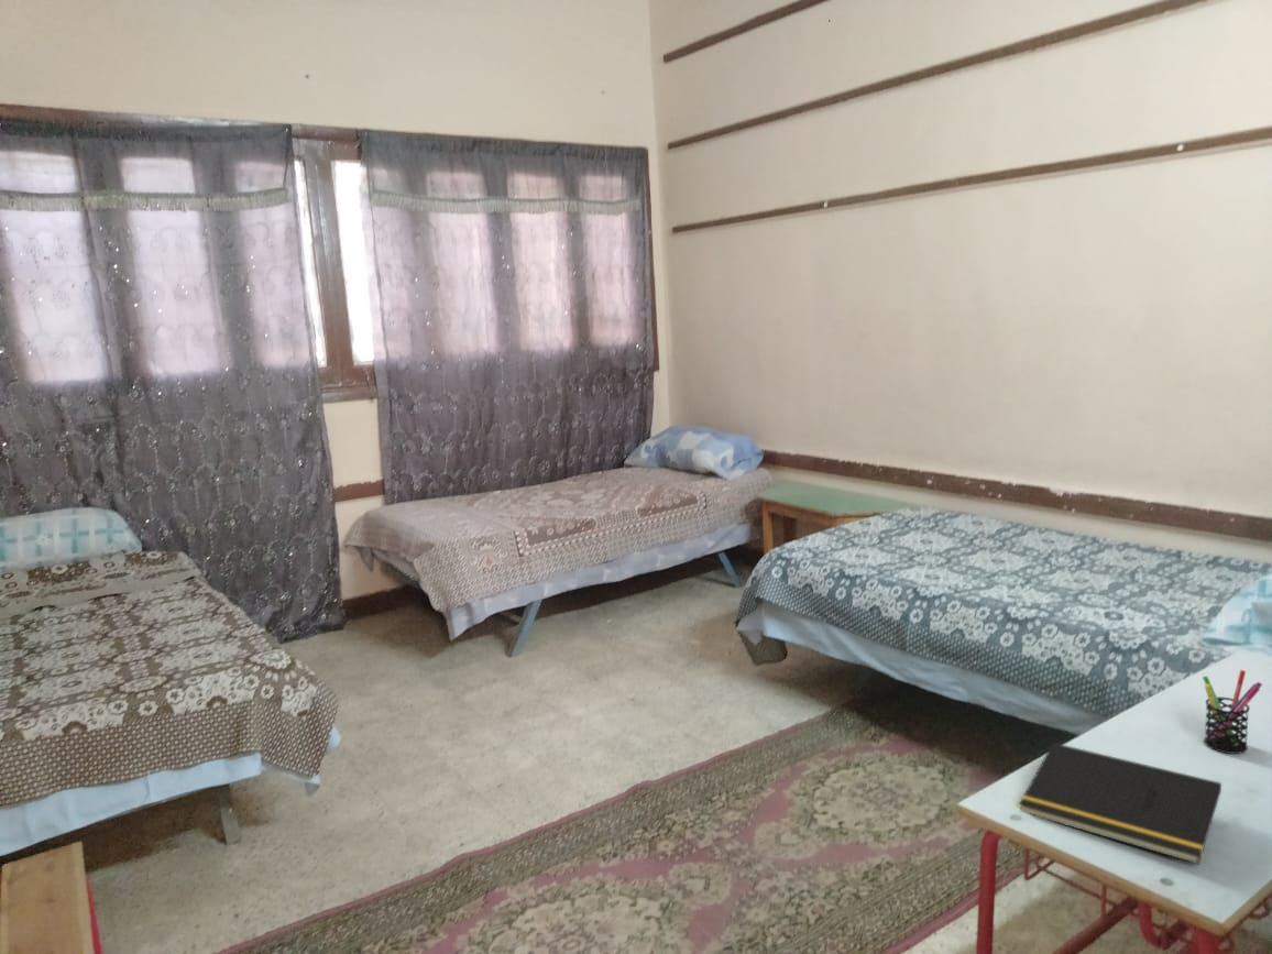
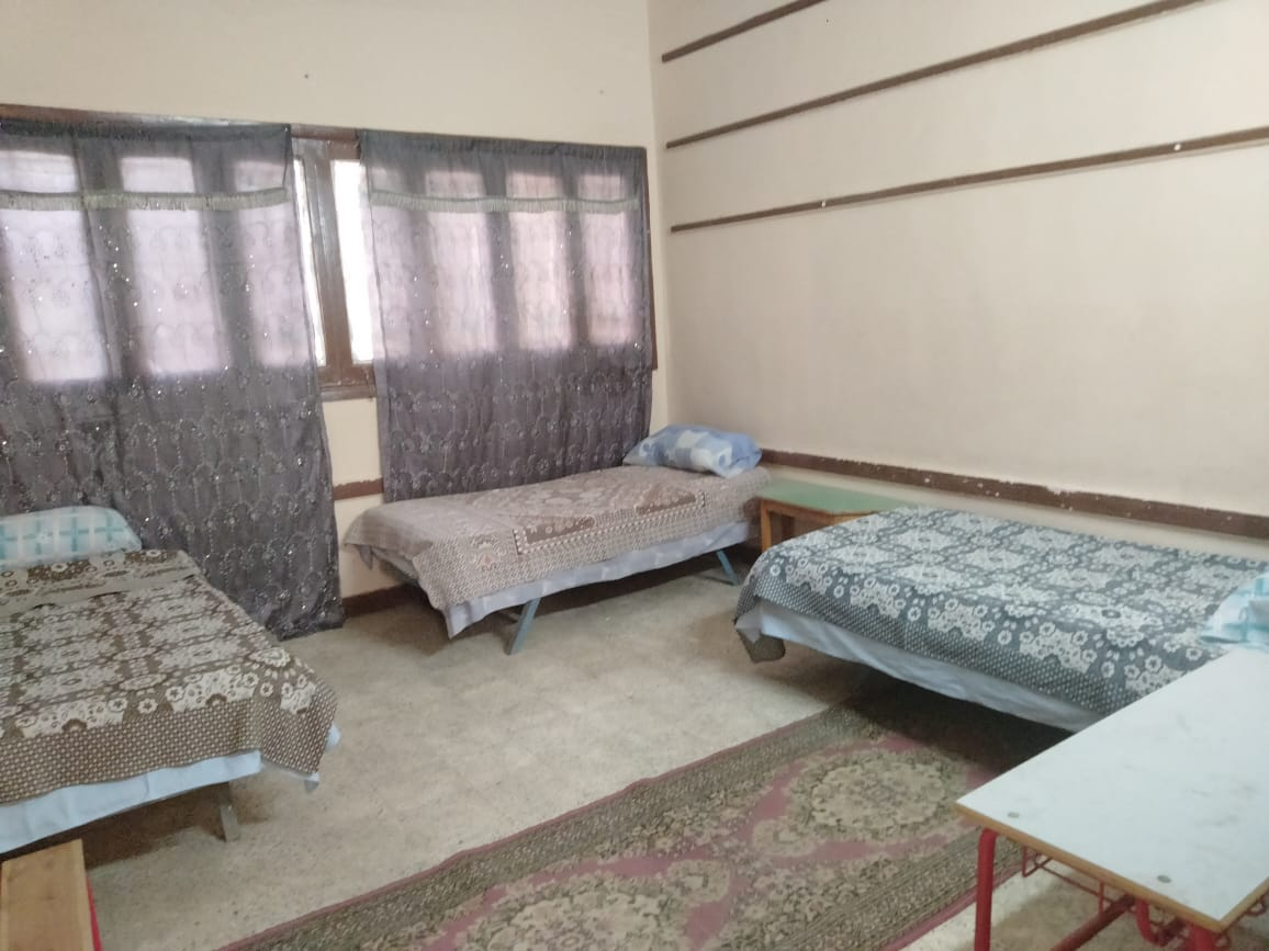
- pen holder (1225, 706)
- notepad (1118, 797)
